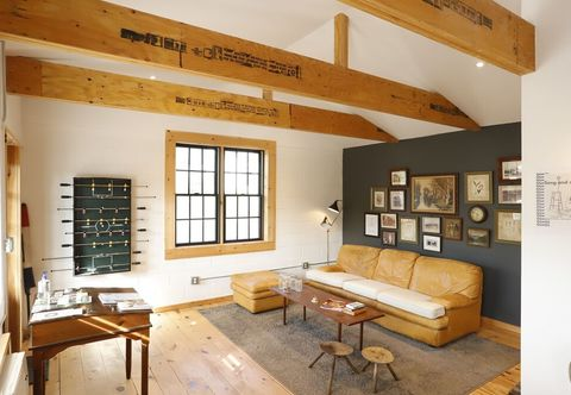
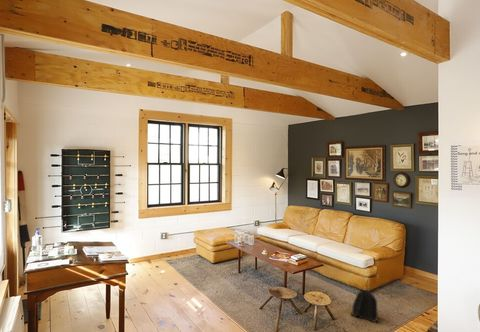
+ backpack (365, 303)
